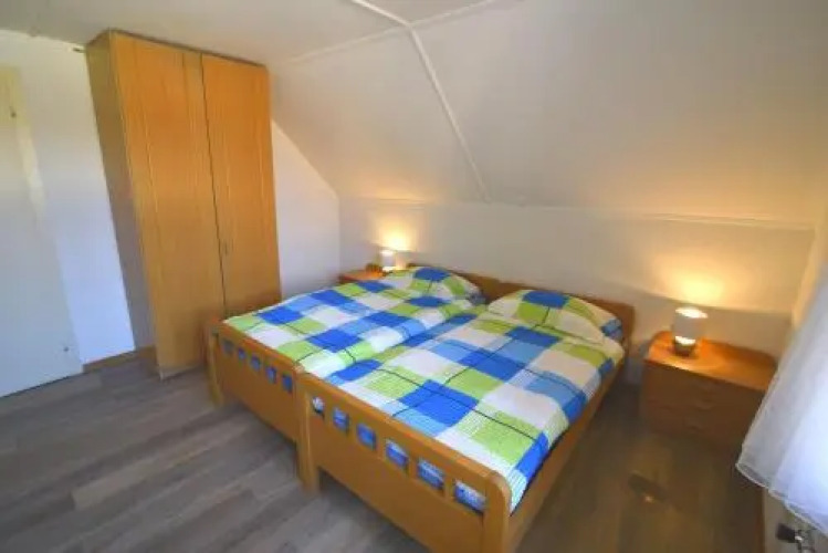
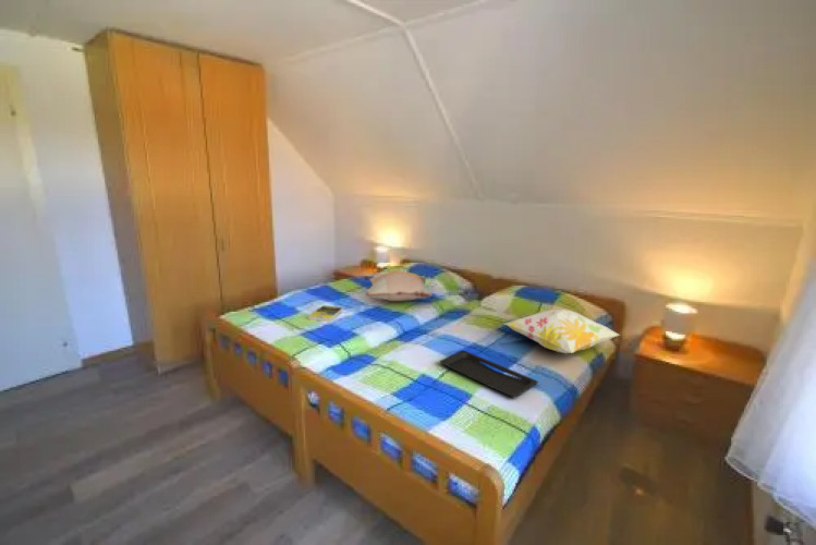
+ decorative pillow (395, 284)
+ book (326, 313)
+ serving tray (486, 373)
+ decorative pillow (560, 329)
